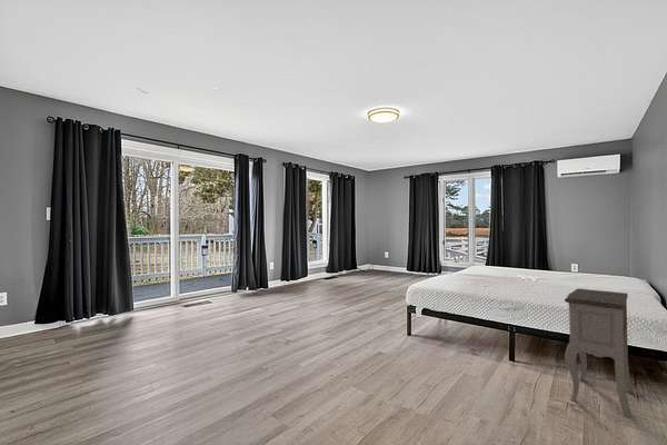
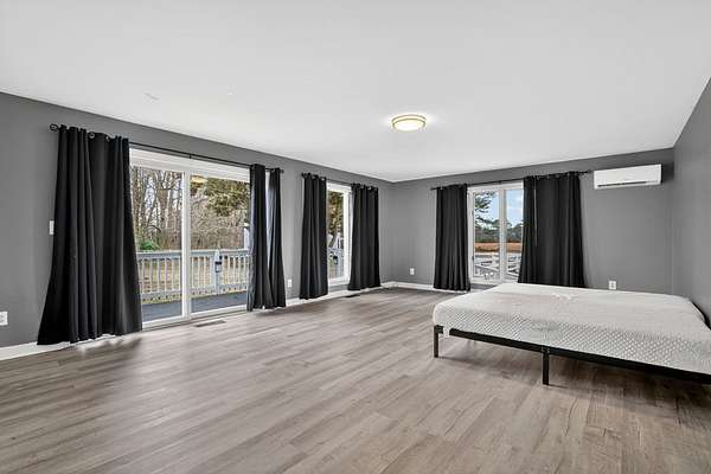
- nightstand (598, 345)
